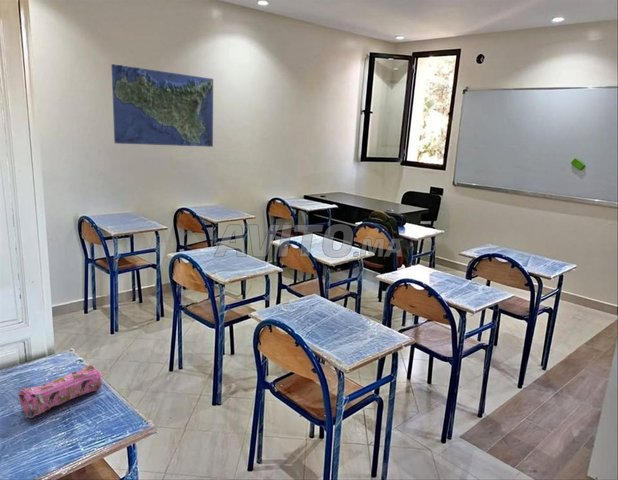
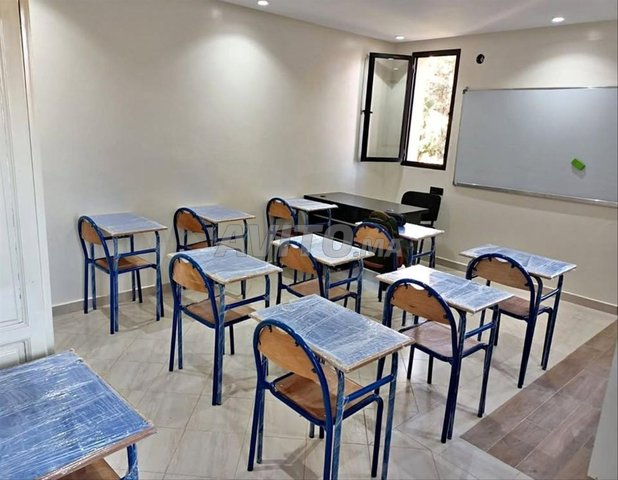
- pencil case (62, 389)
- map (168, 109)
